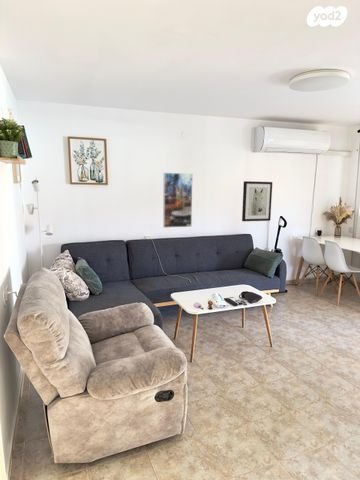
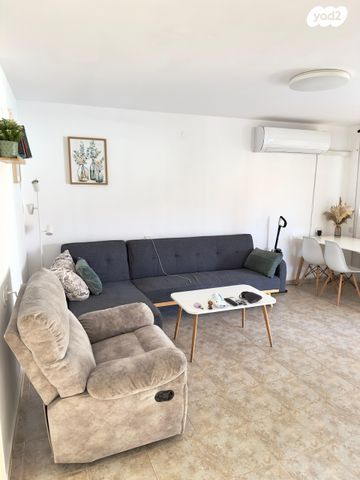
- wall art (257, 201)
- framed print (177, 200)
